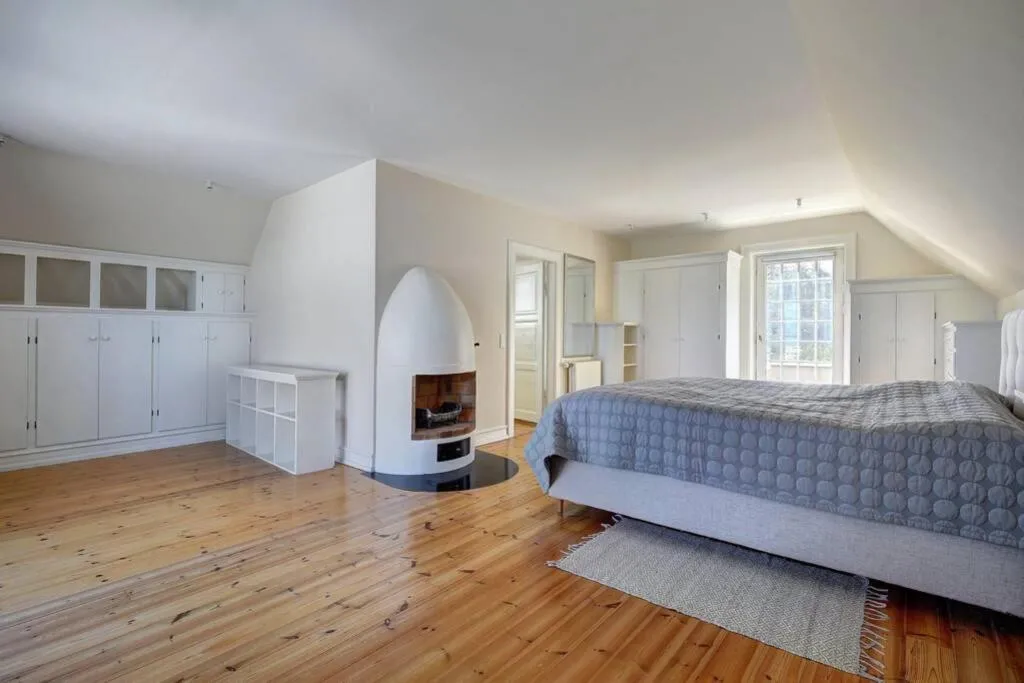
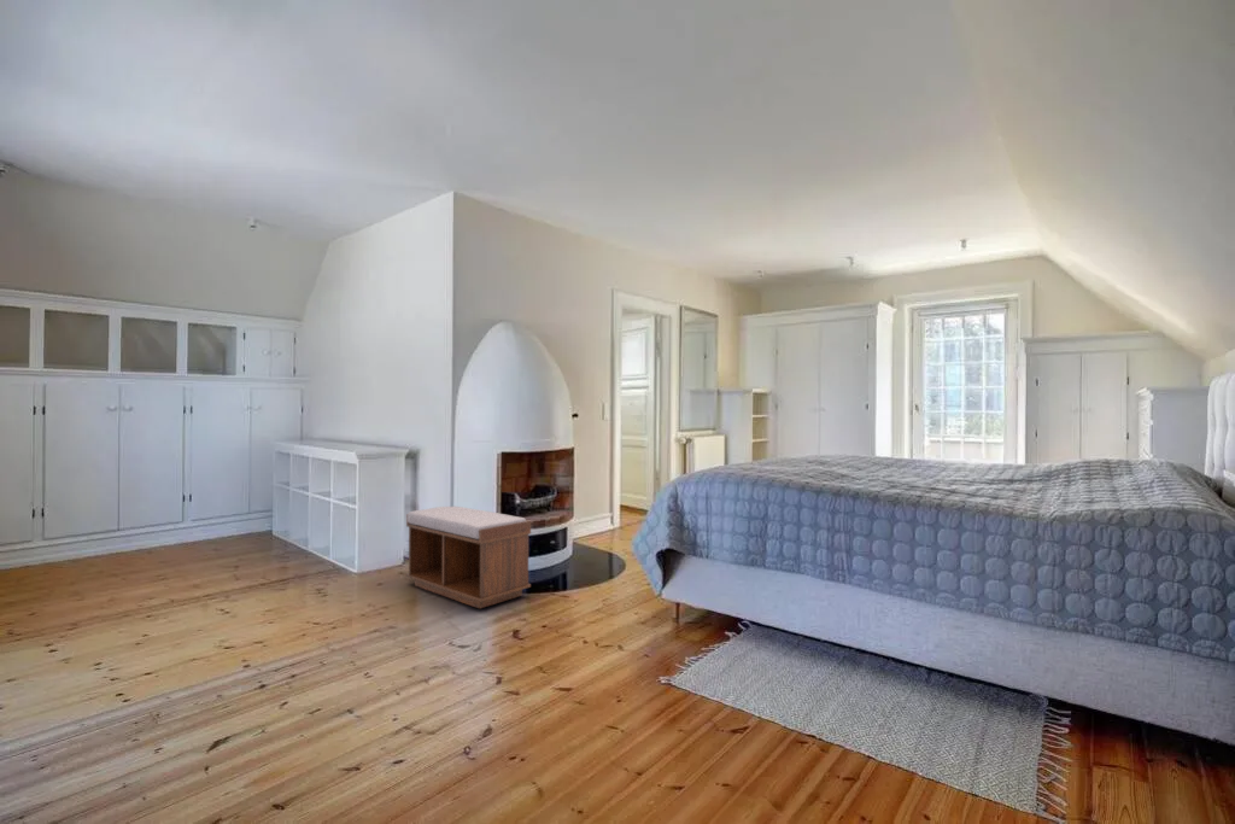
+ bench (466, 551)
